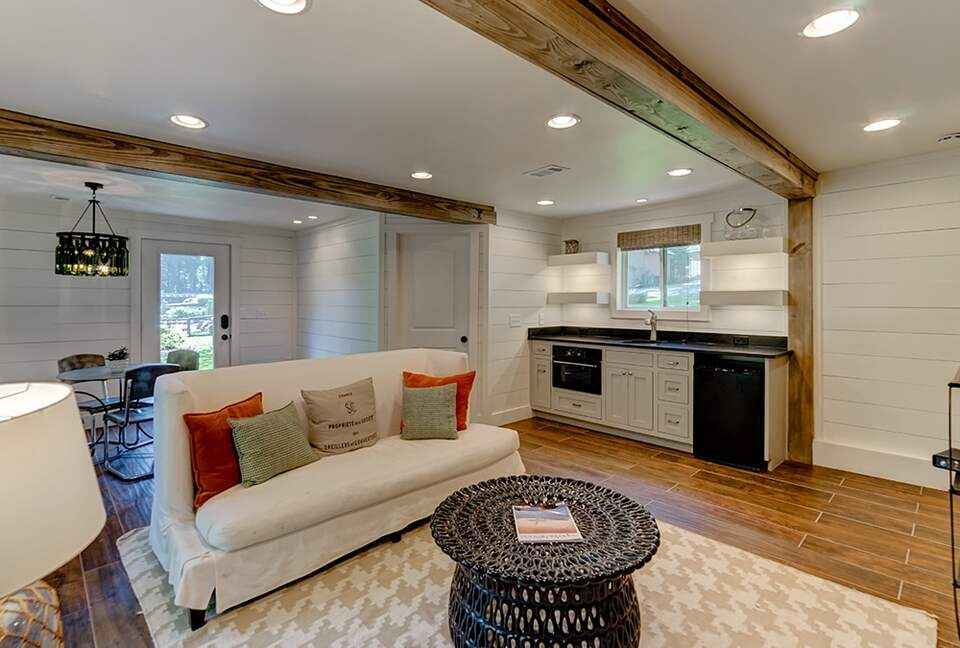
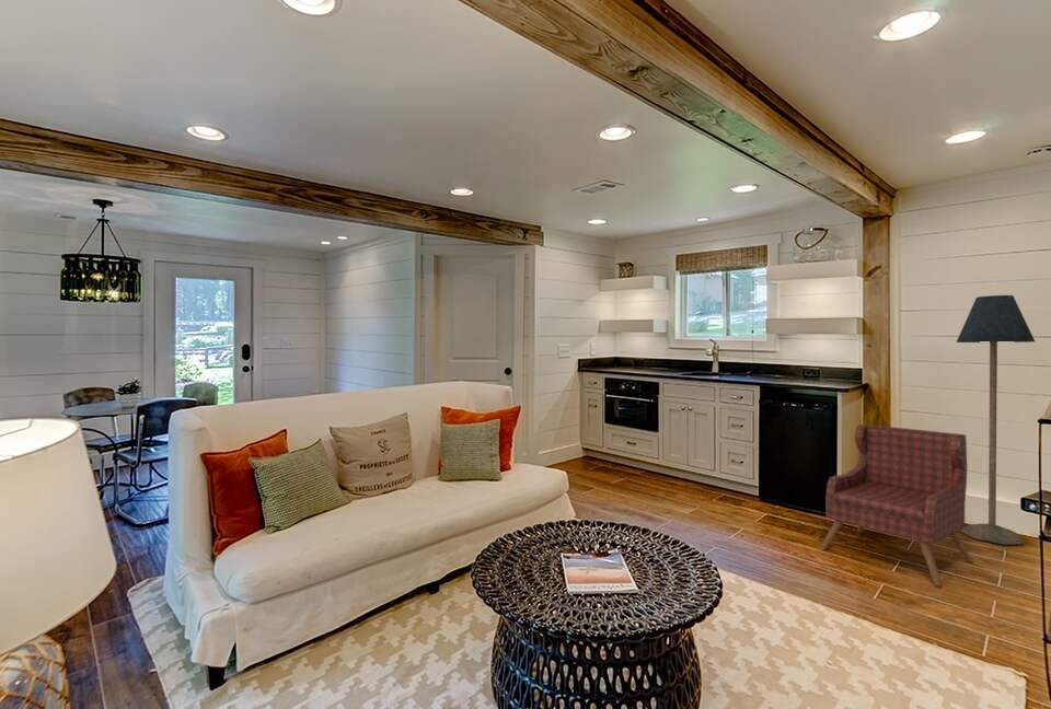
+ floor lamp (993, 416)
+ armchair (893, 493)
